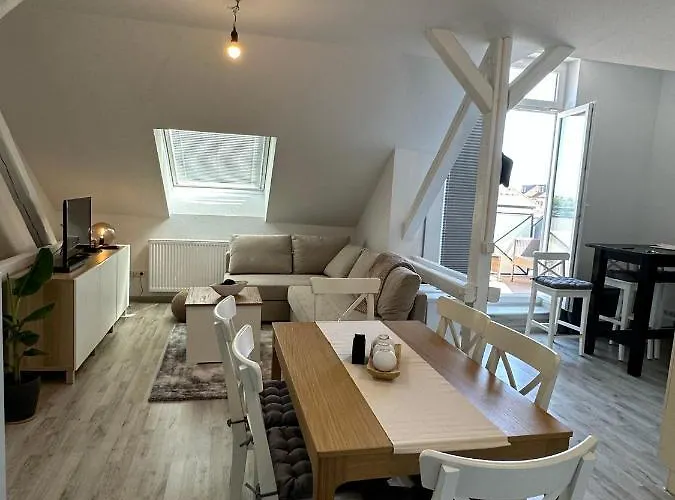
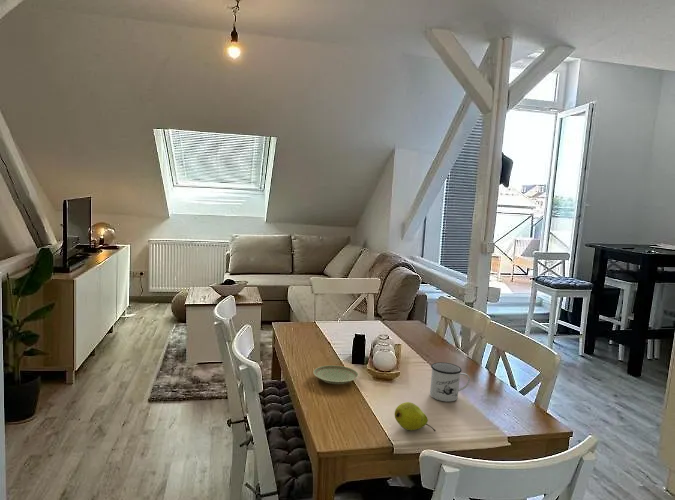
+ plate (335, 375)
+ mug (449, 382)
+ fruit (414, 416)
